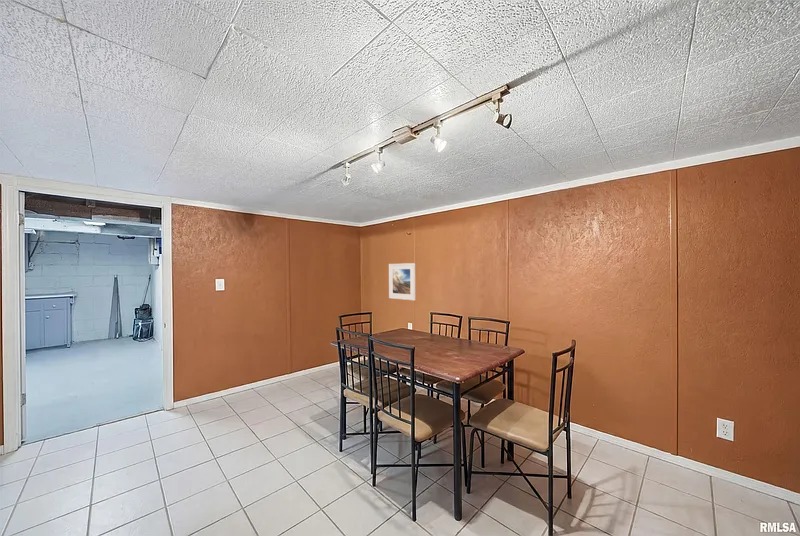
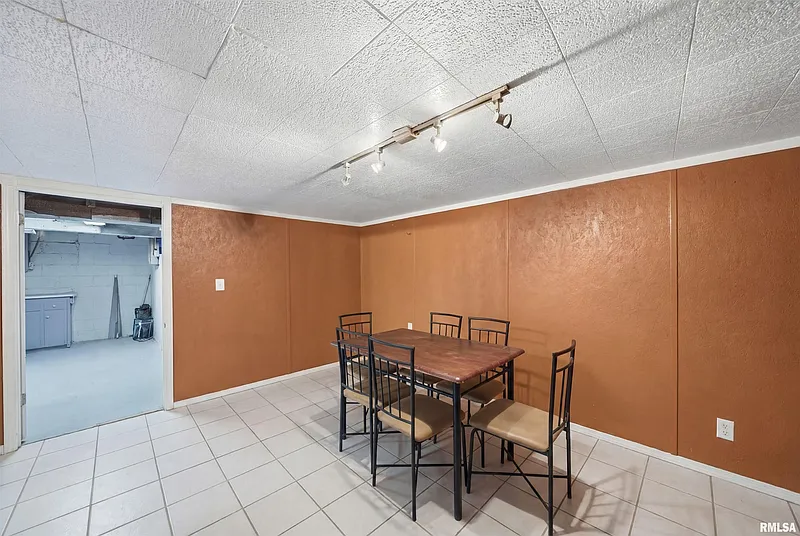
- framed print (401, 281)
